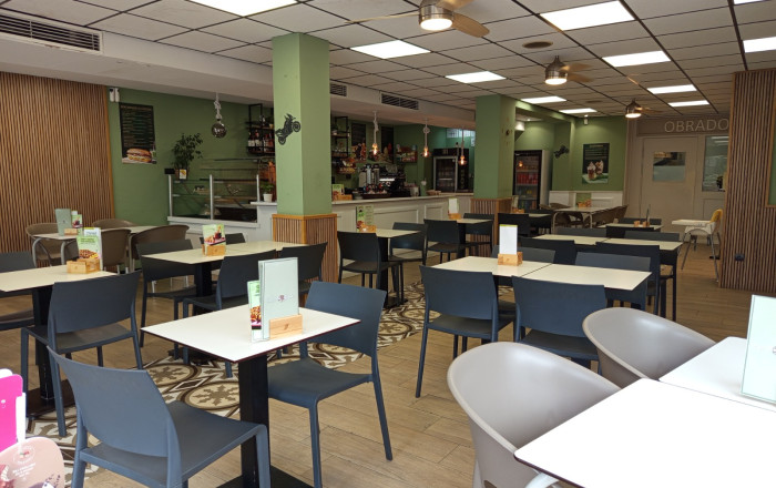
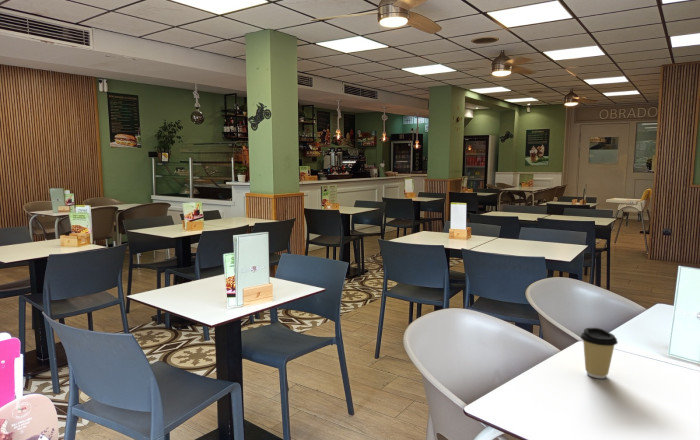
+ coffee cup (597, 353)
